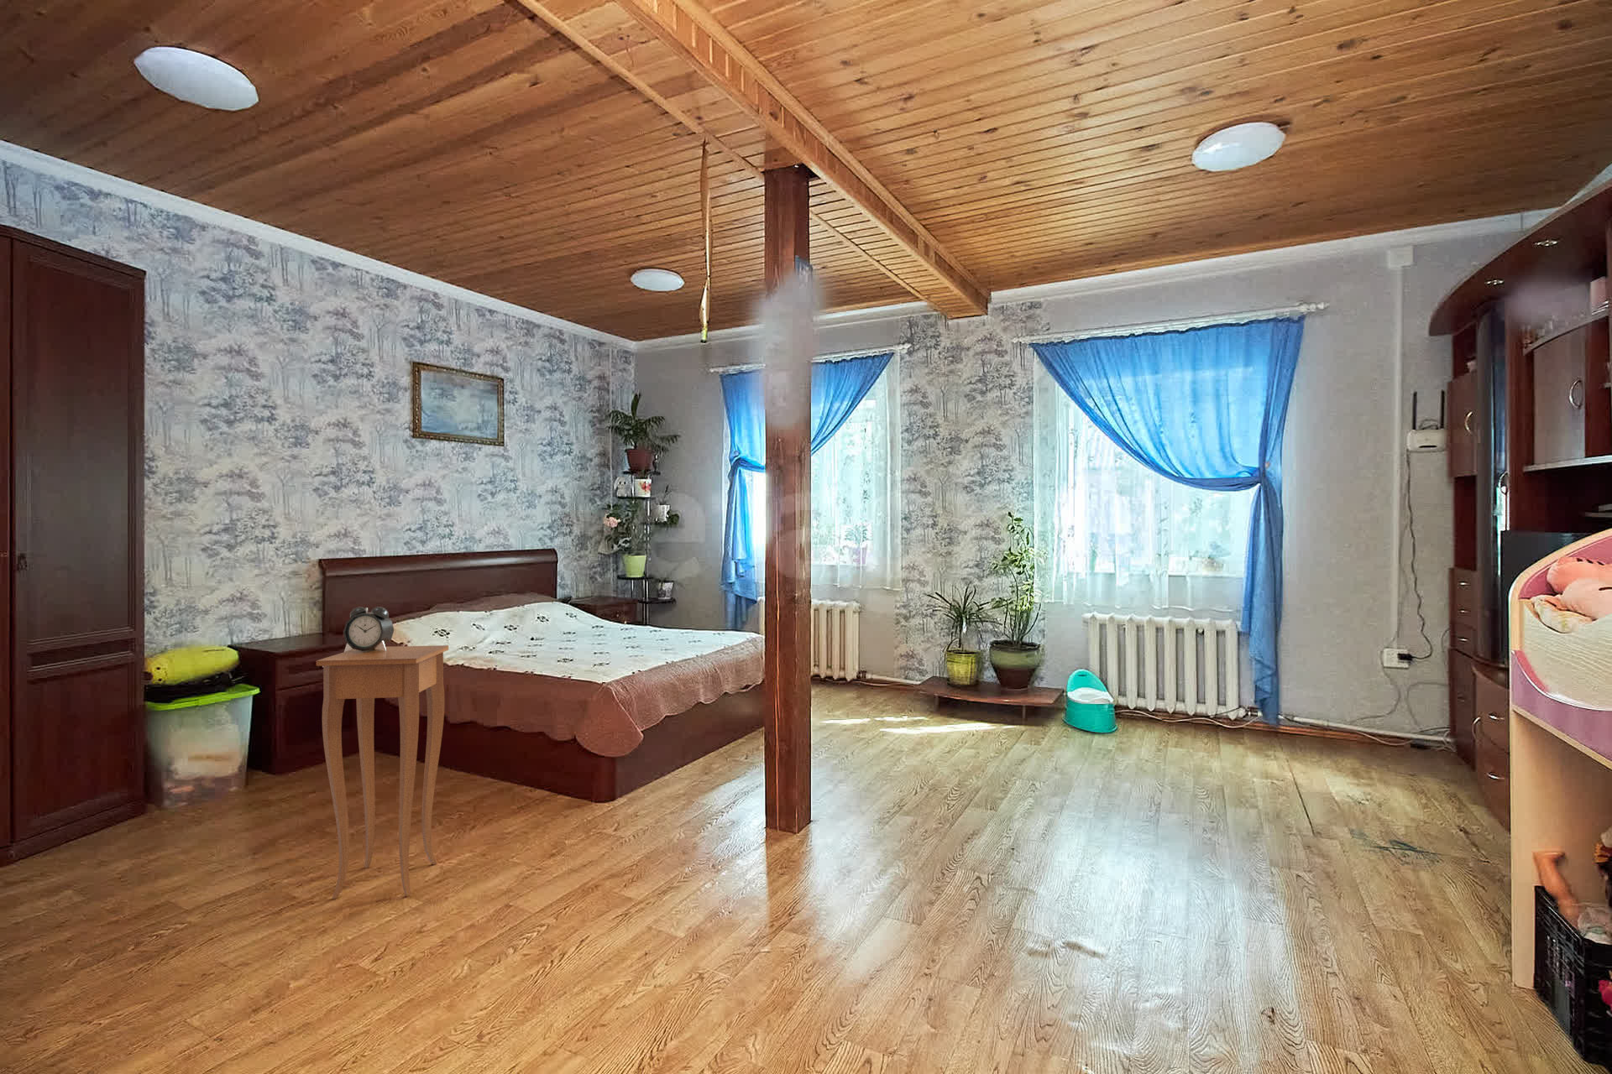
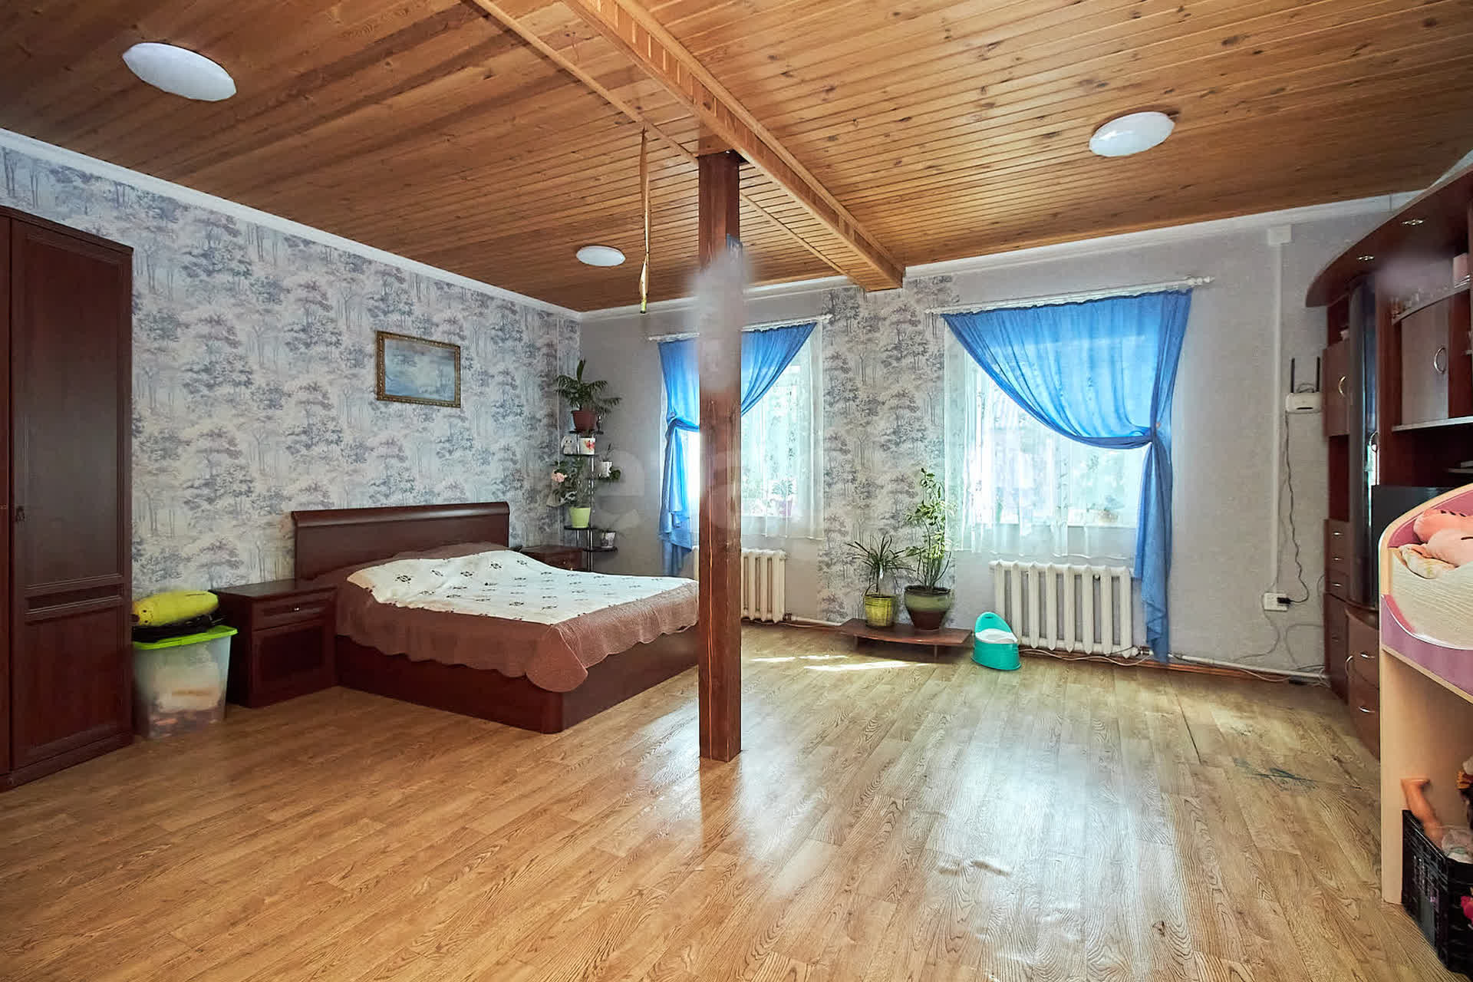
- alarm clock (368, 628)
- side table (374, 766)
